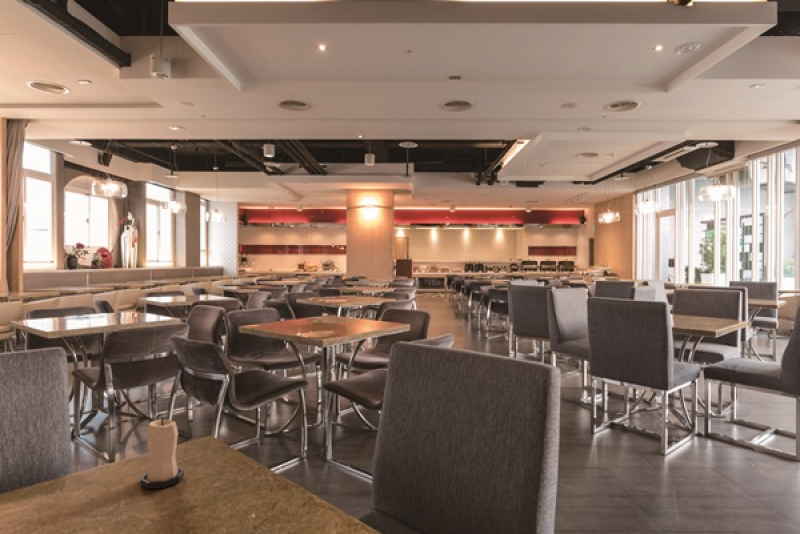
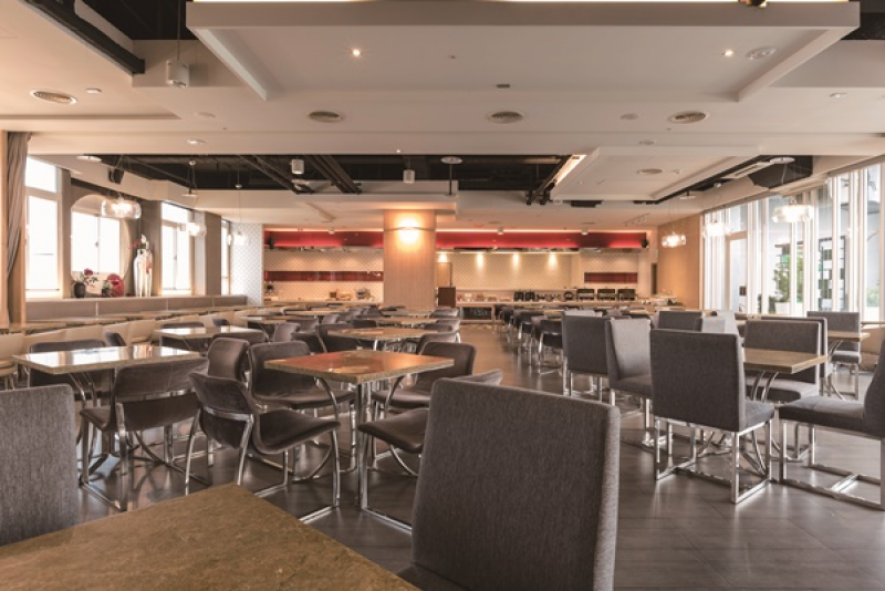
- candle (162, 448)
